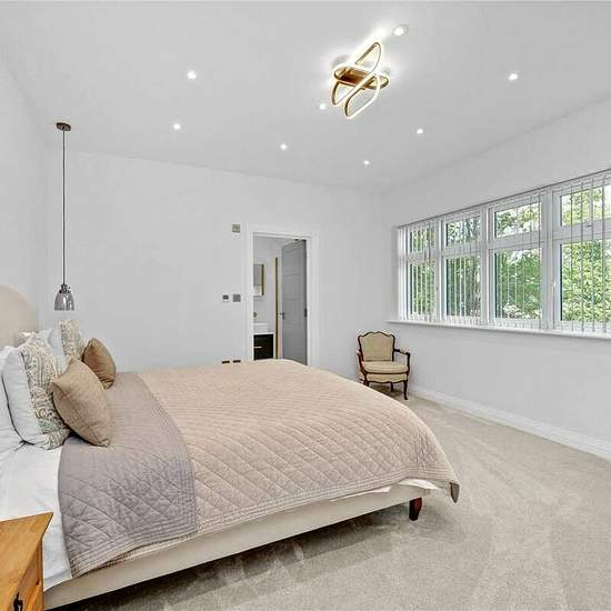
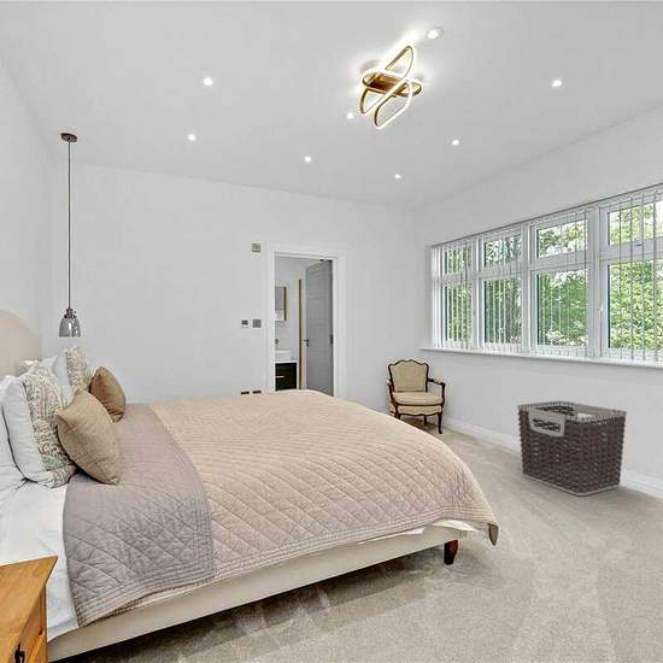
+ clothes hamper (569, 444)
